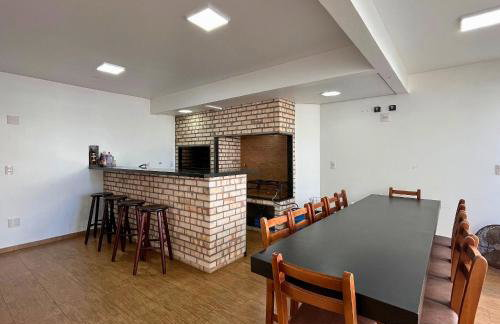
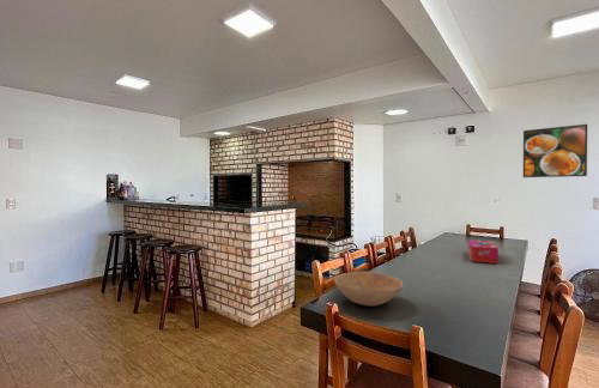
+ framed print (553, 152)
+ tissue box (482, 250)
+ bowl (368, 290)
